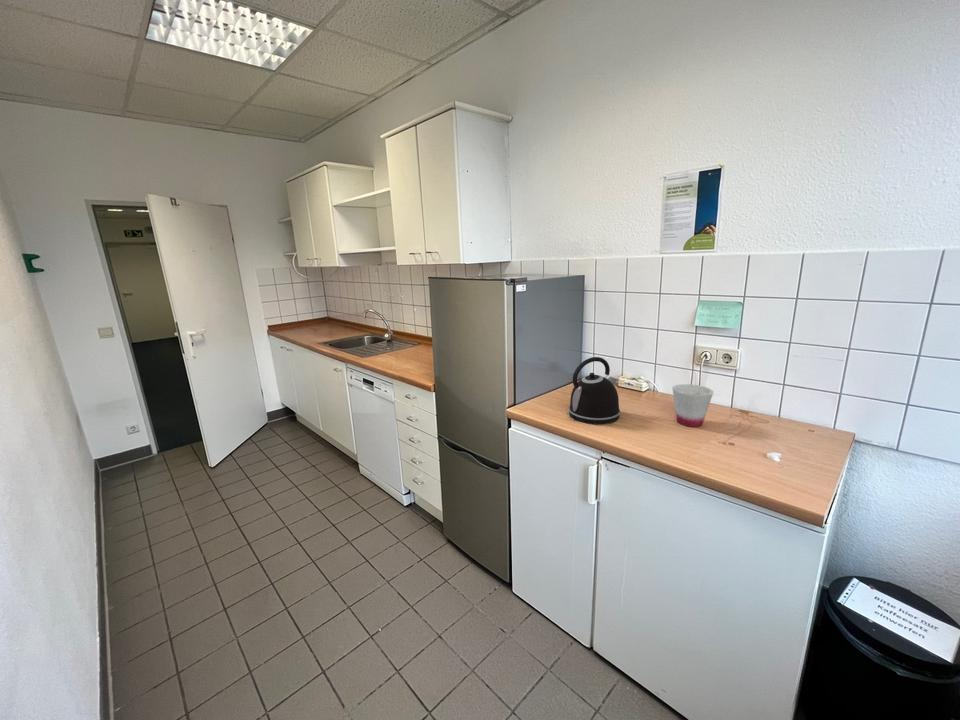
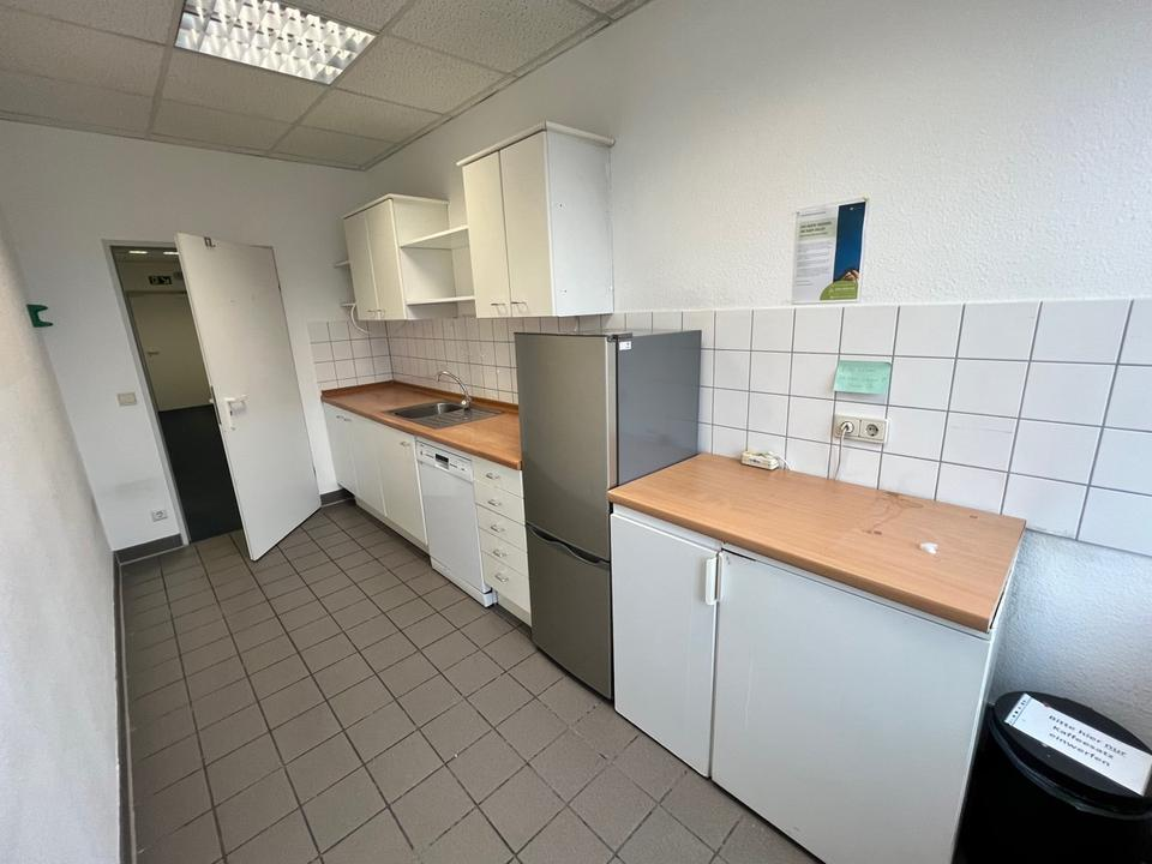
- kettle (594, 386)
- cup (691, 406)
